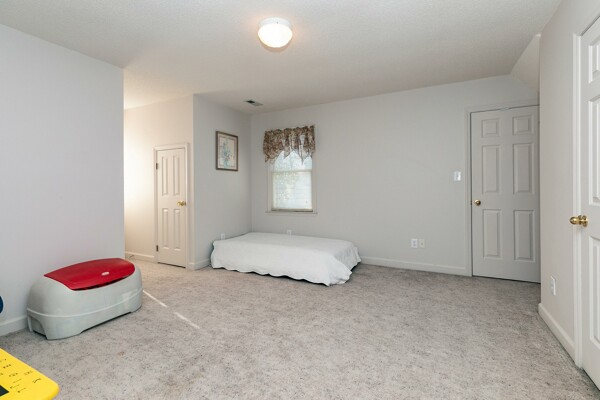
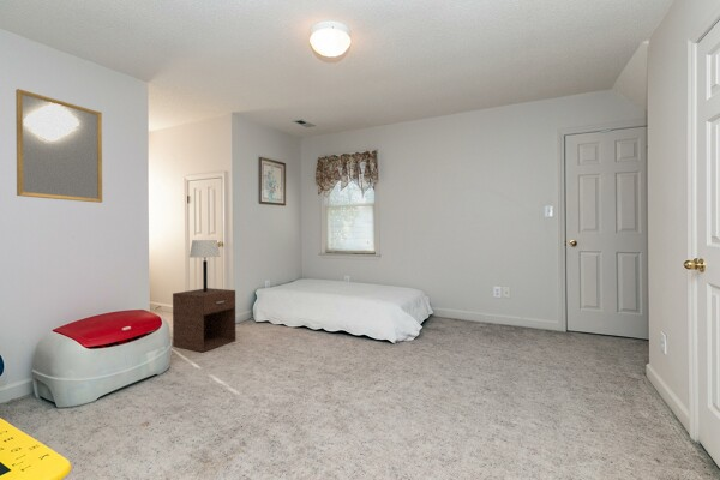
+ nightstand (205, 317)
+ table lamp (204, 265)
+ home mirror (62, 150)
